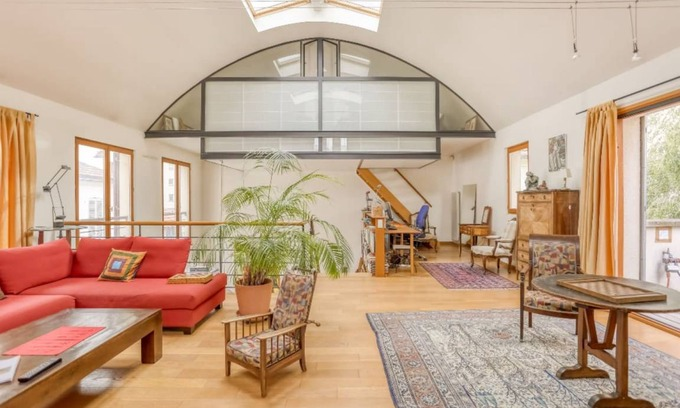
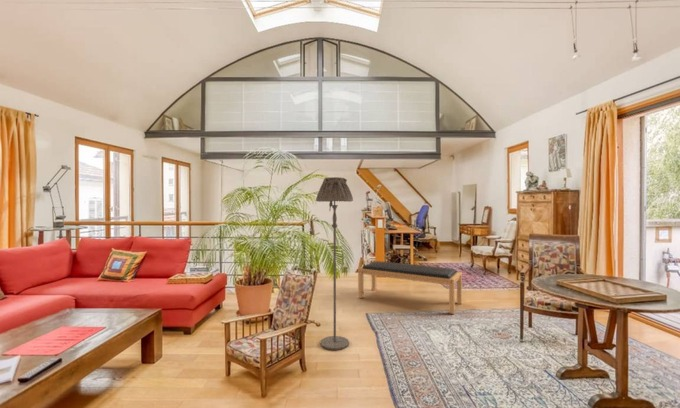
+ bench (408, 279)
+ floor lamp (334, 260)
